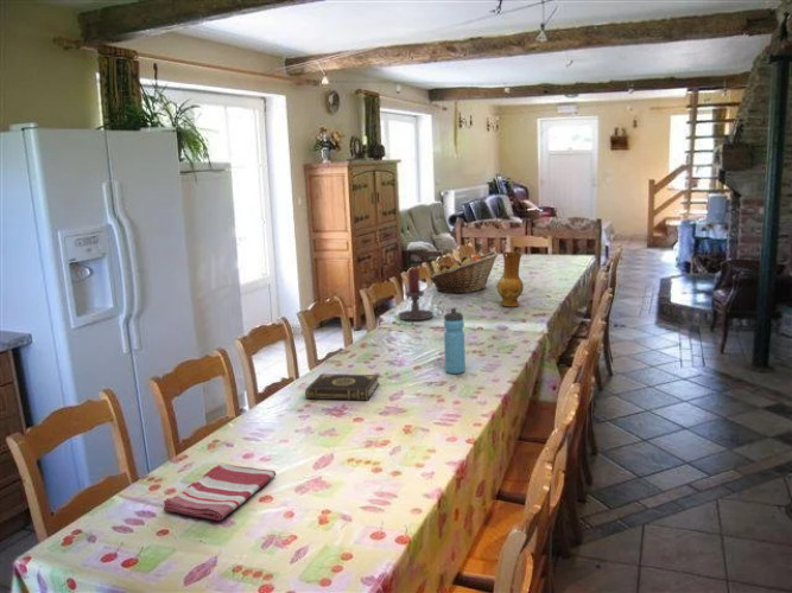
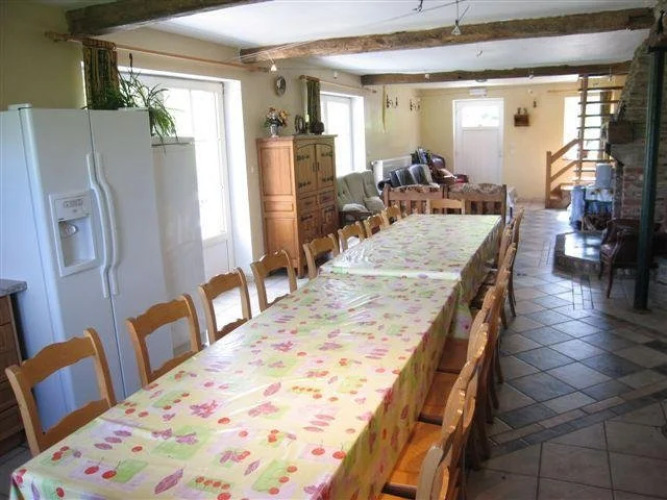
- ceramic jug (509, 279)
- water bottle (454, 339)
- dish towel (222, 489)
- book (343, 387)
- fruit basket (464, 270)
- candle holder (419, 293)
